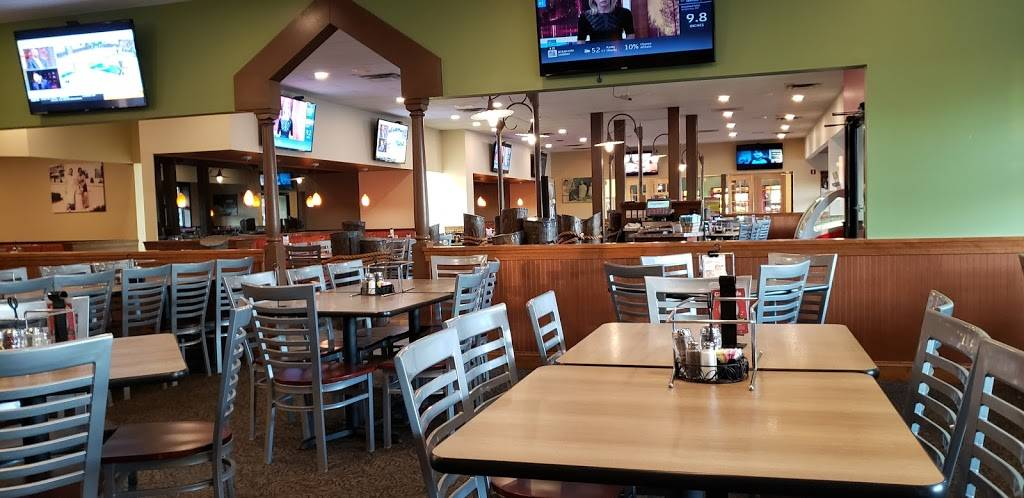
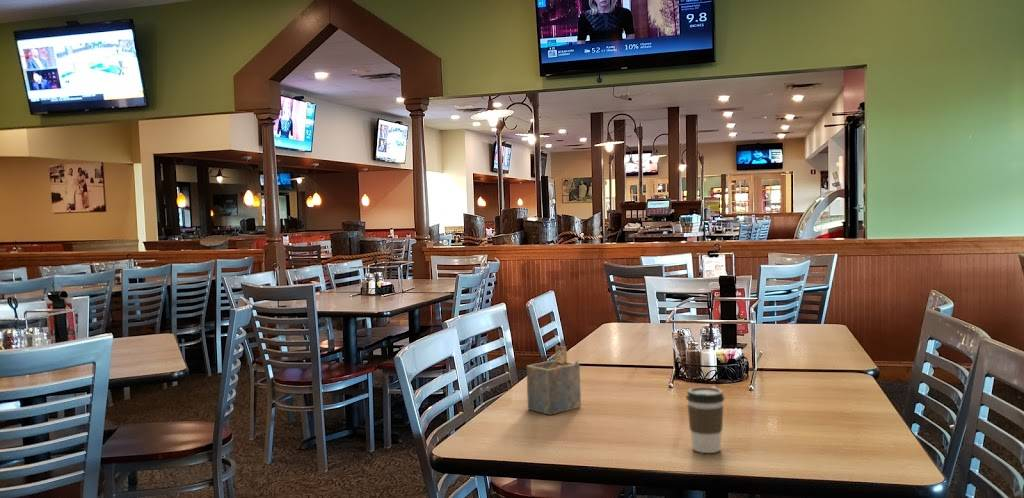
+ napkin holder (553, 378)
+ coffee cup (705, 419)
